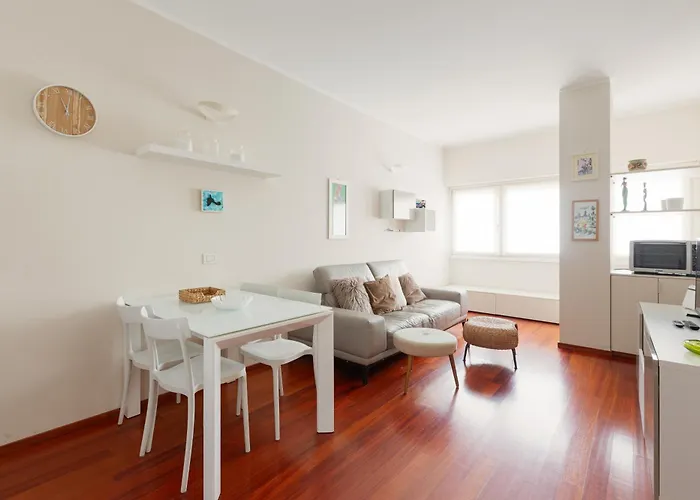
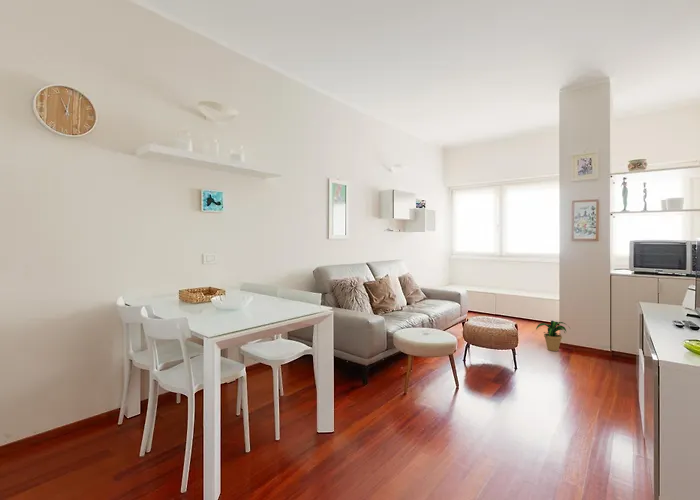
+ potted plant (553, 335)
